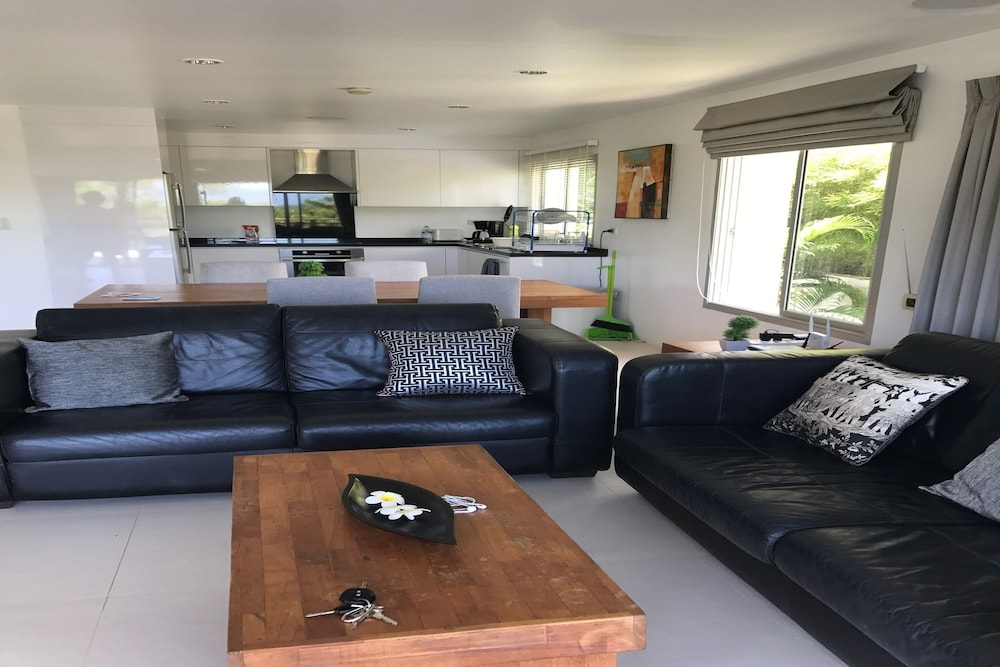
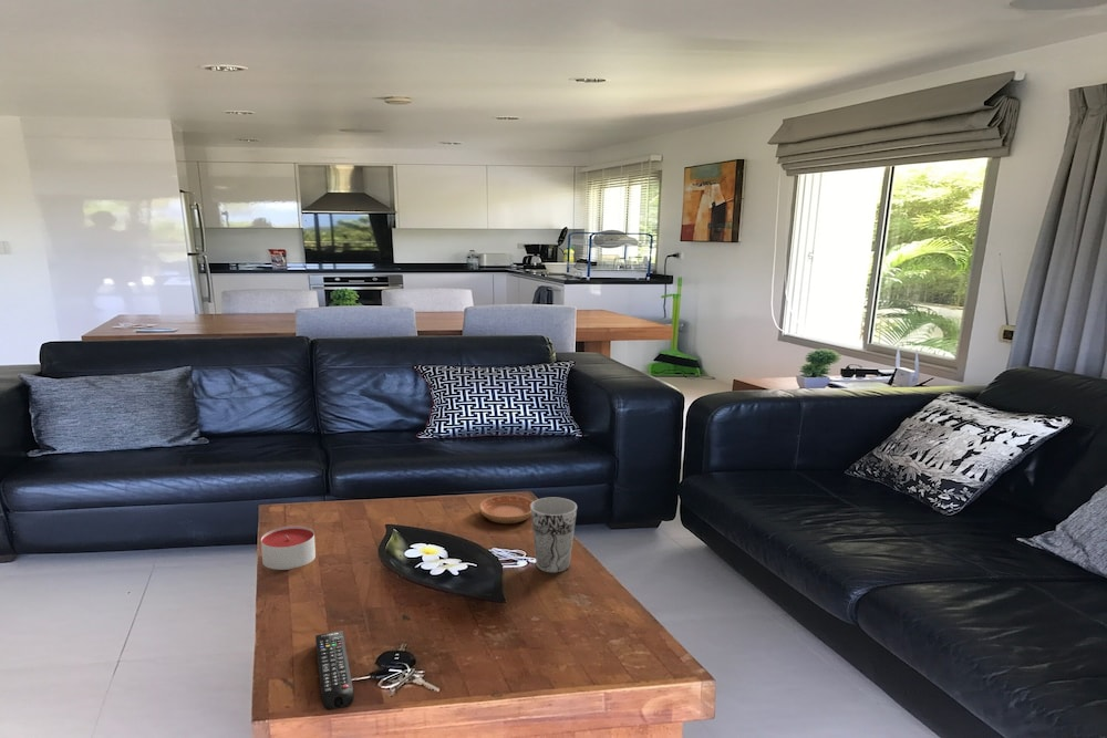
+ saucer (507, 509)
+ cup (552, 536)
+ candle (288, 547)
+ remote control (333, 665)
